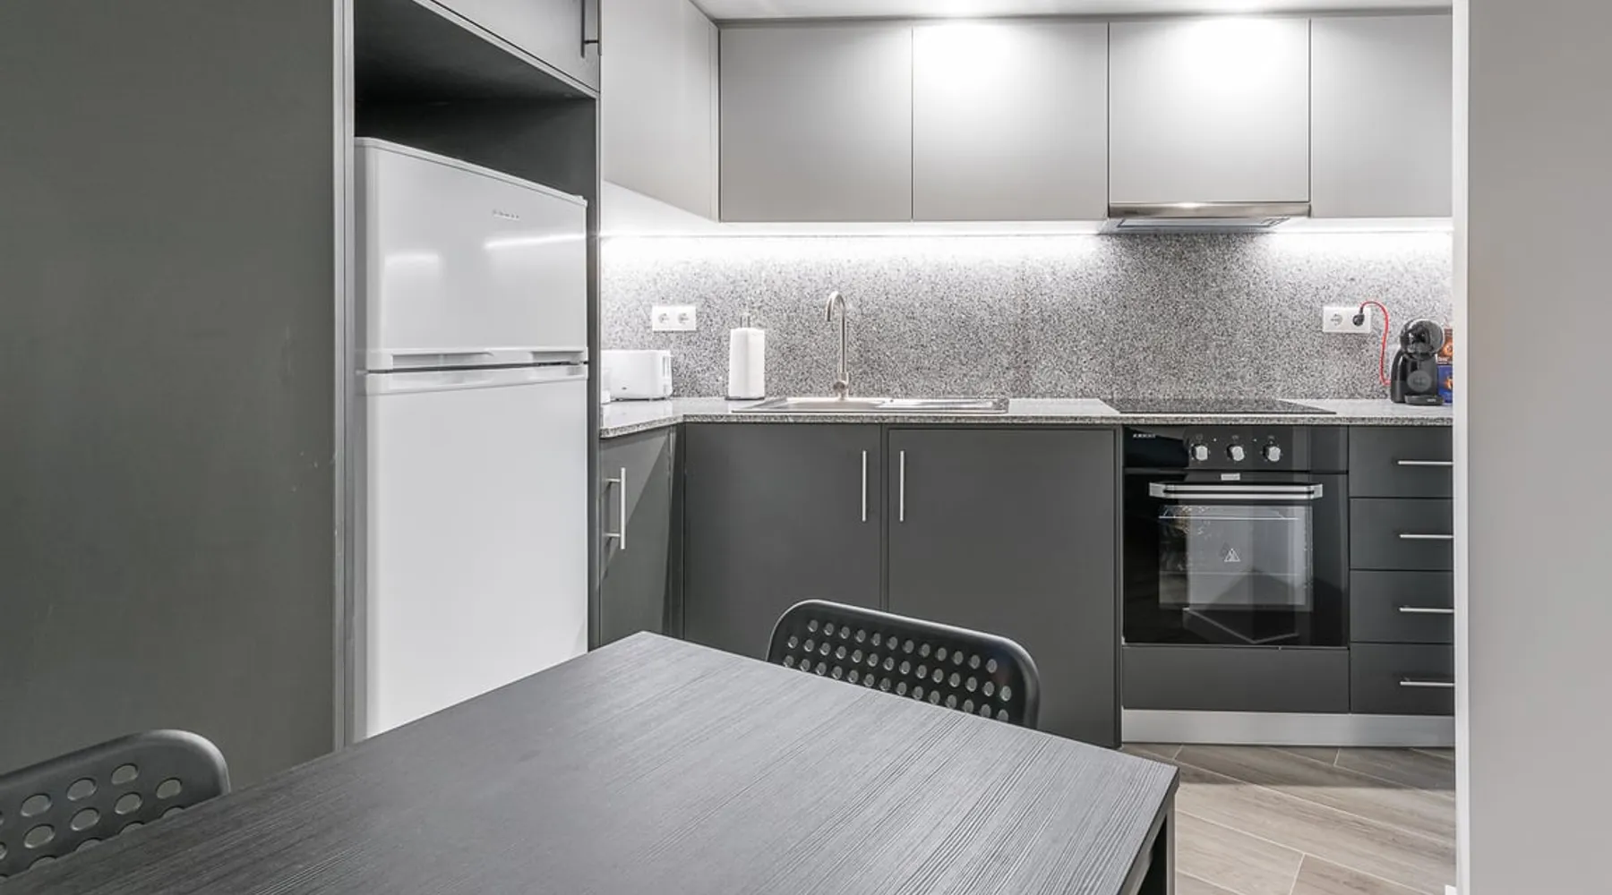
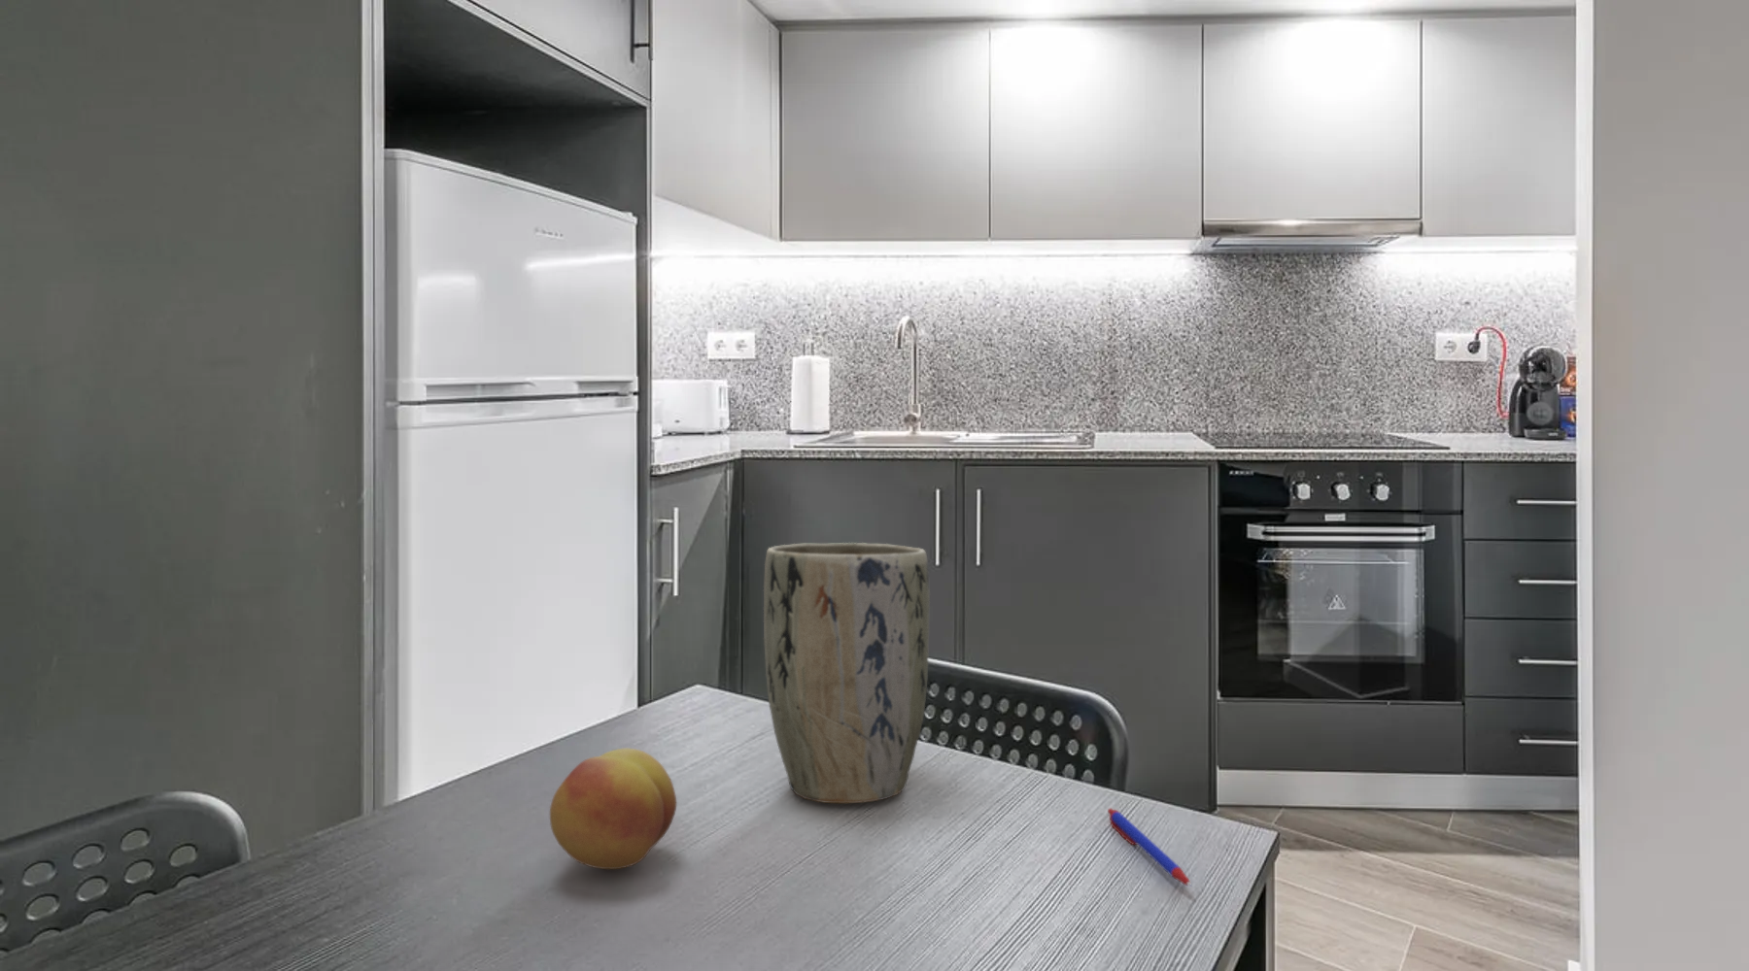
+ fruit (614, 808)
+ pen (1146, 844)
+ plant pot (846, 668)
